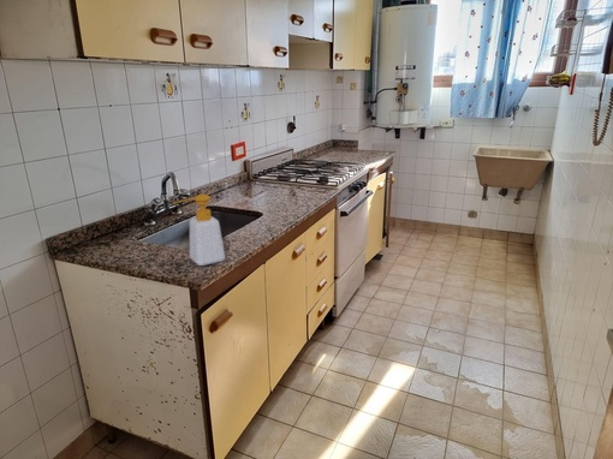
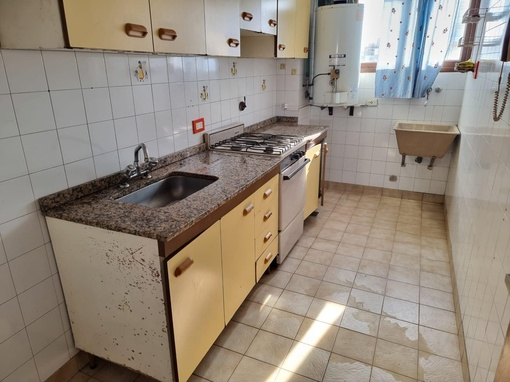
- soap bottle (197, 228)
